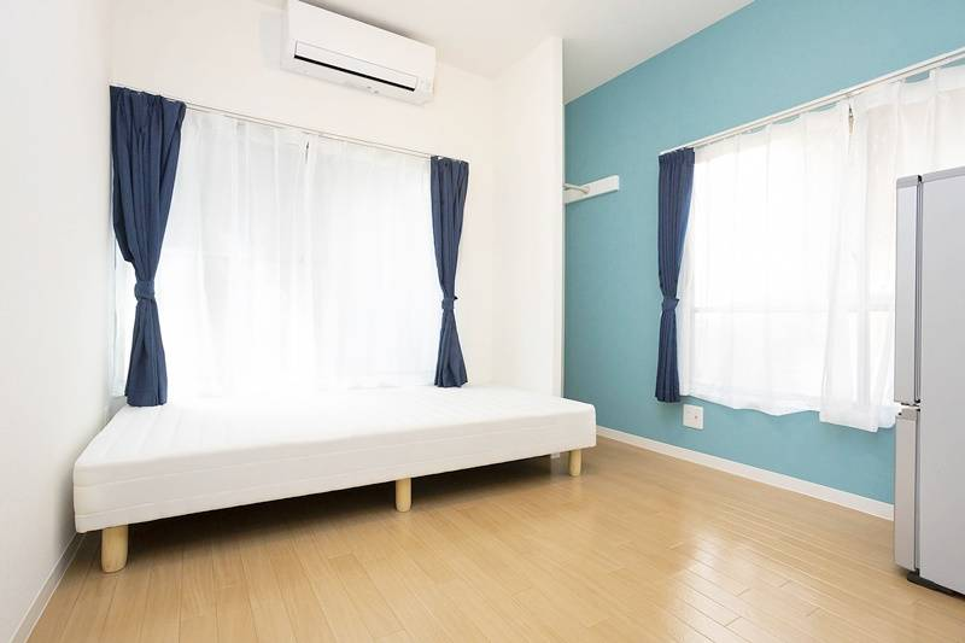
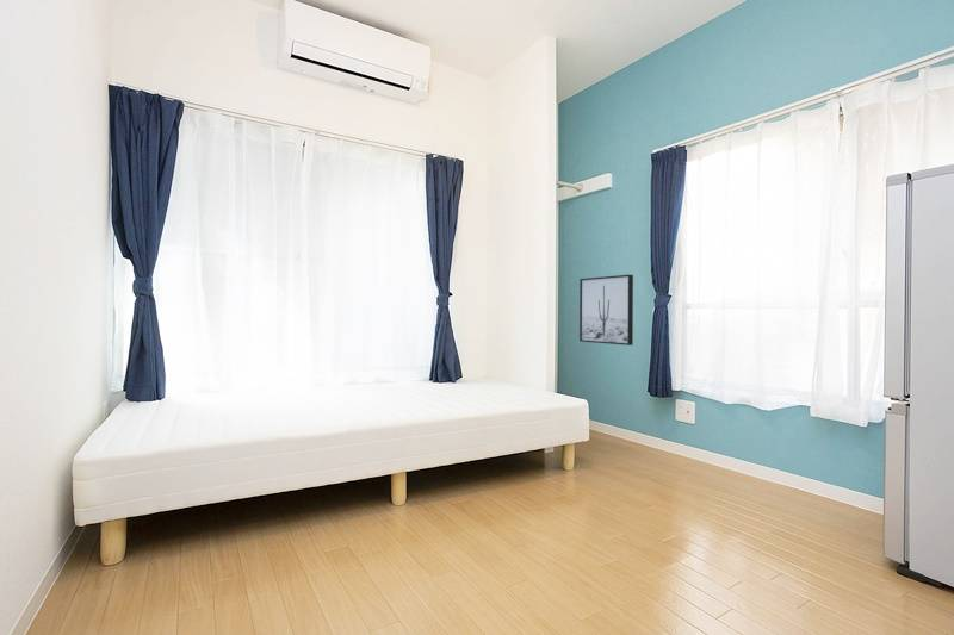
+ wall art (605, 310)
